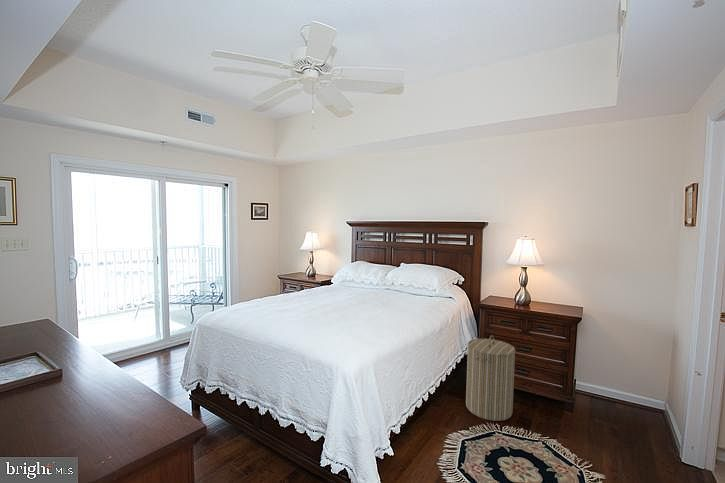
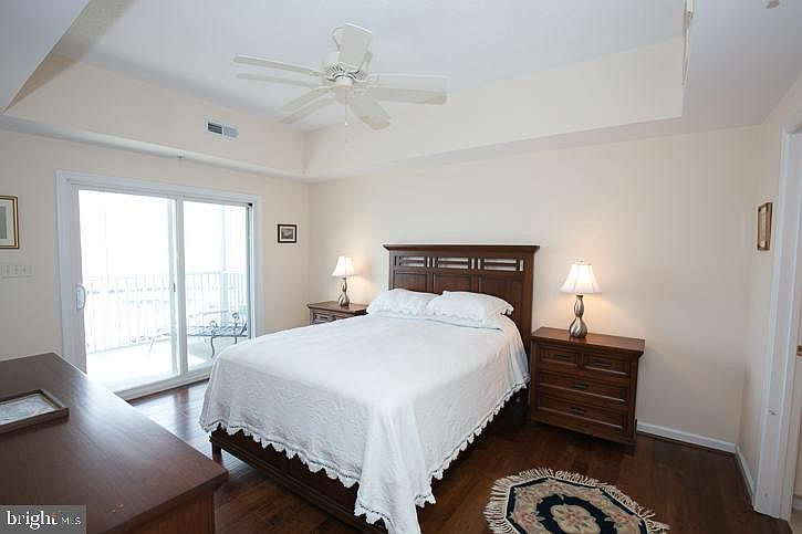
- laundry hamper (489, 372)
